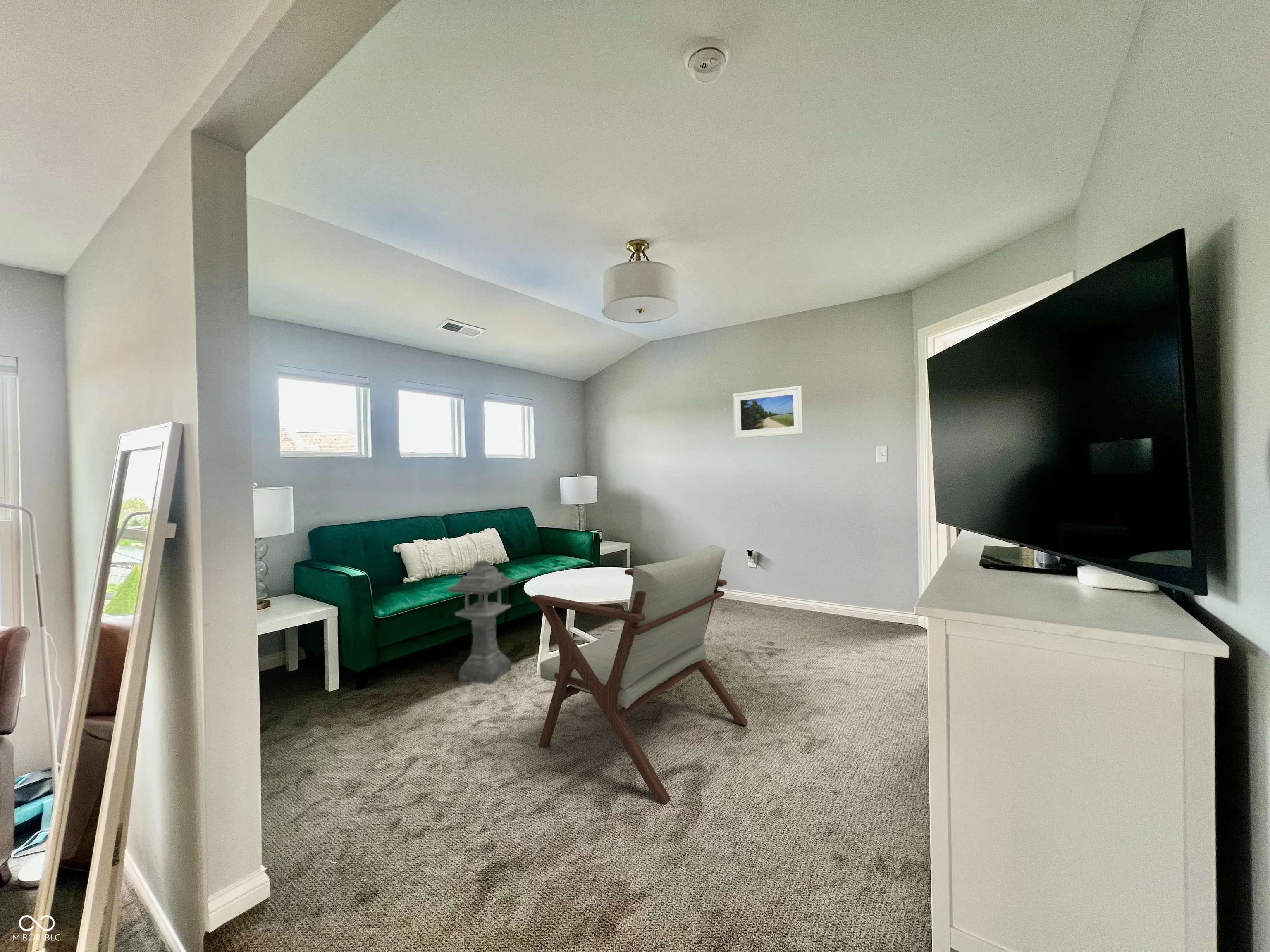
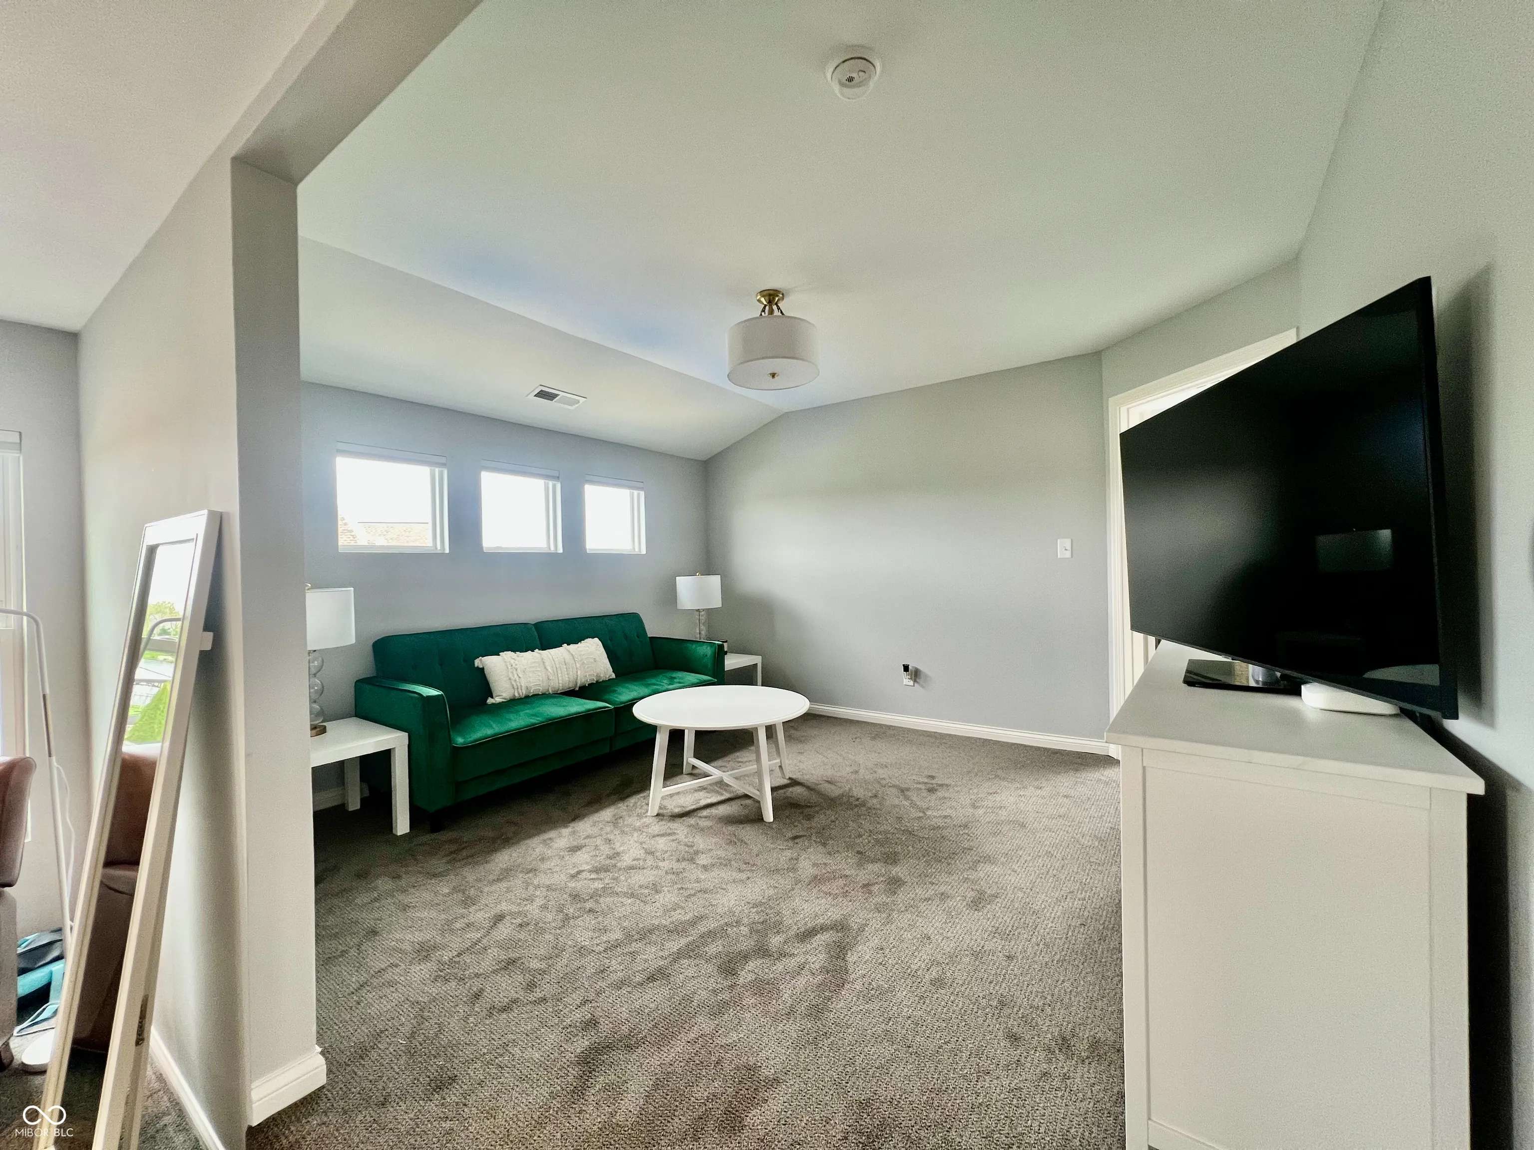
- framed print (766, 413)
- lounge chair (642, 642)
- lantern (484, 618)
